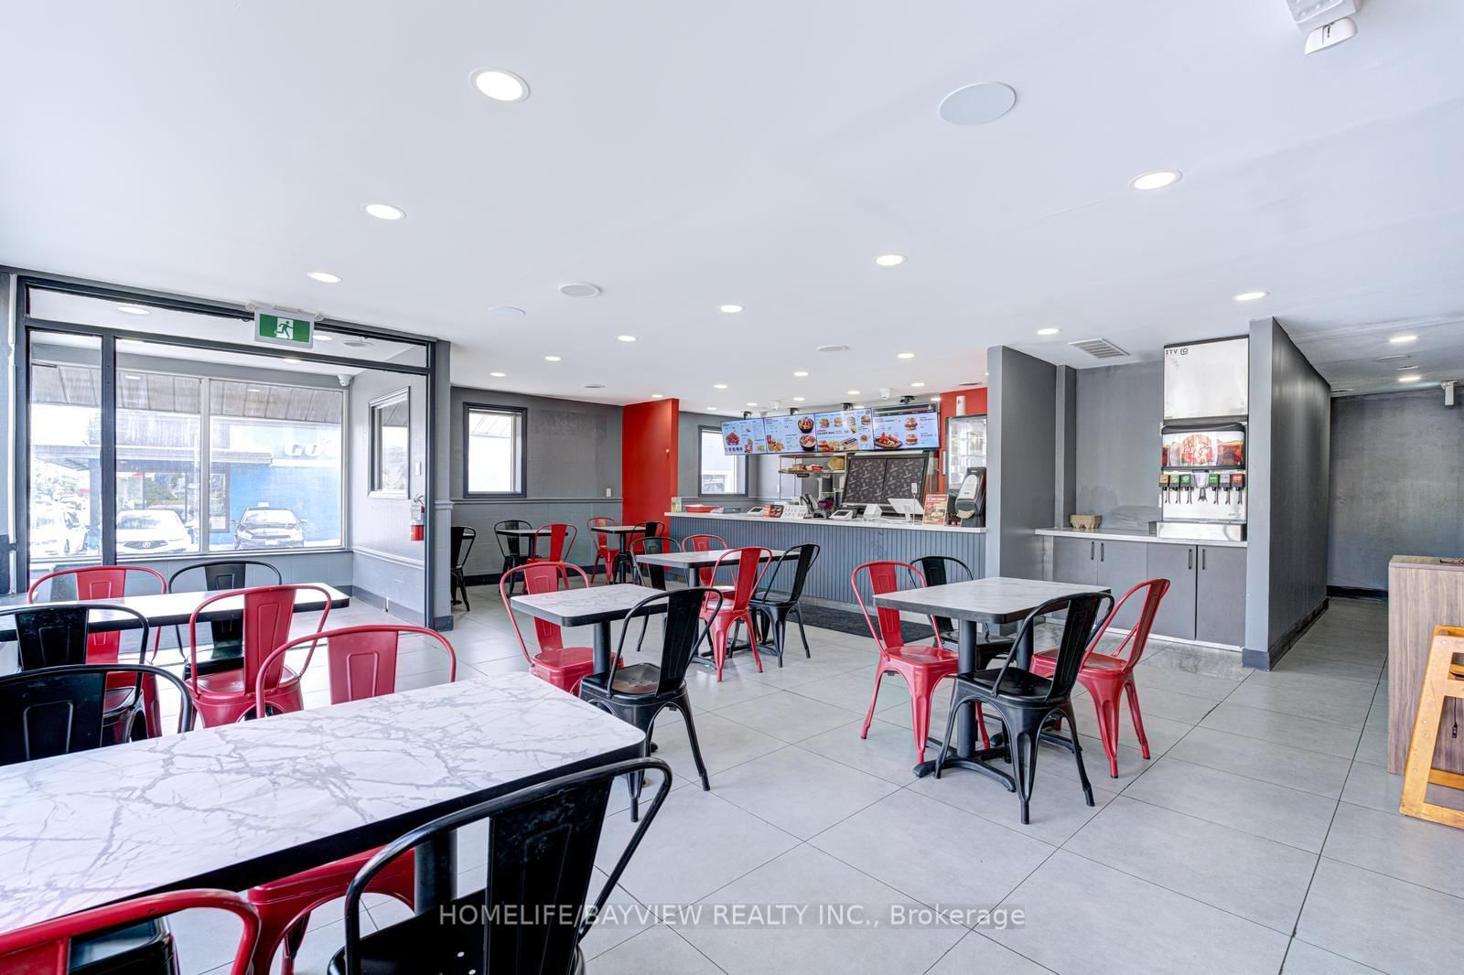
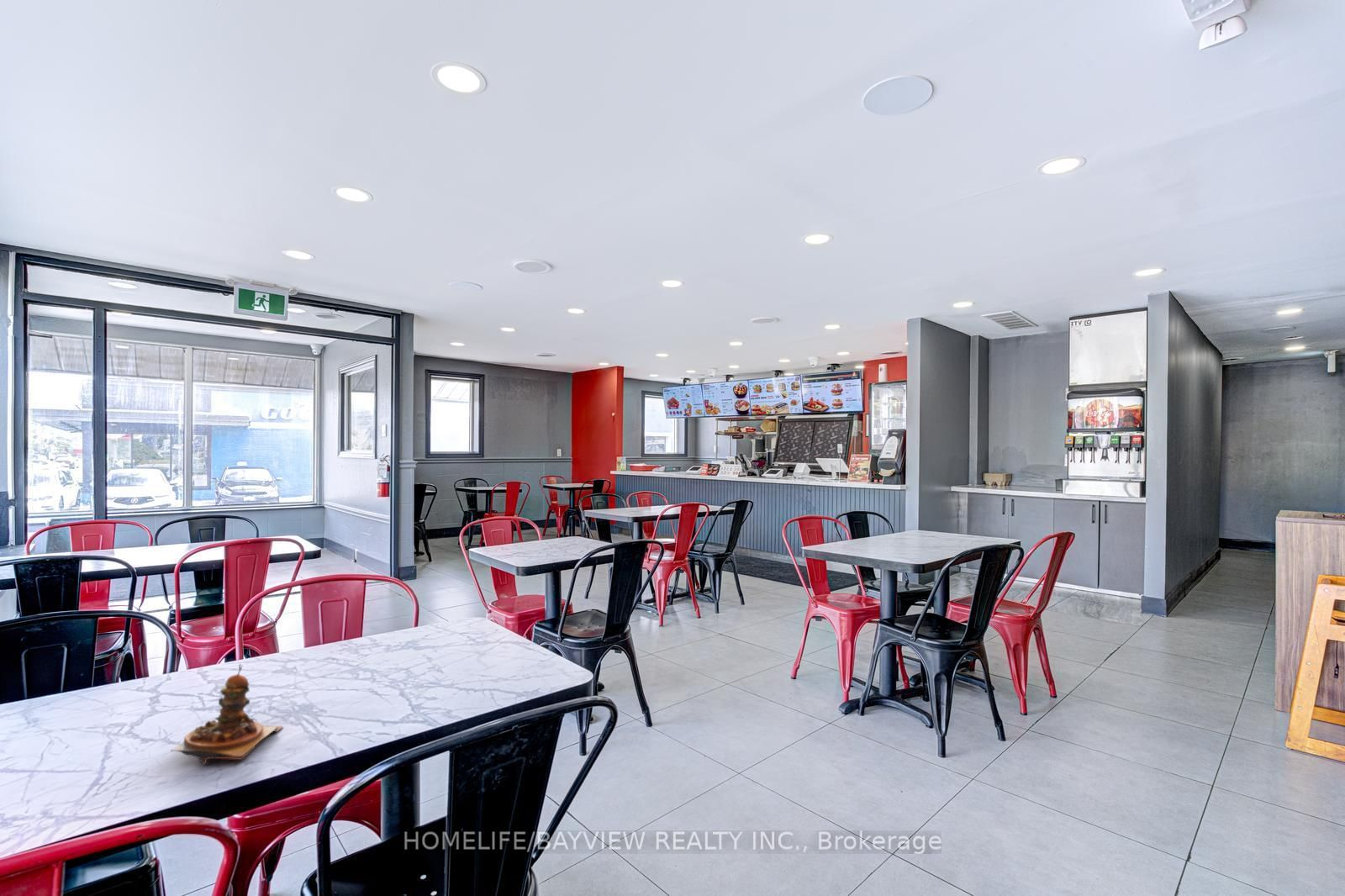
+ burger (229, 705)
